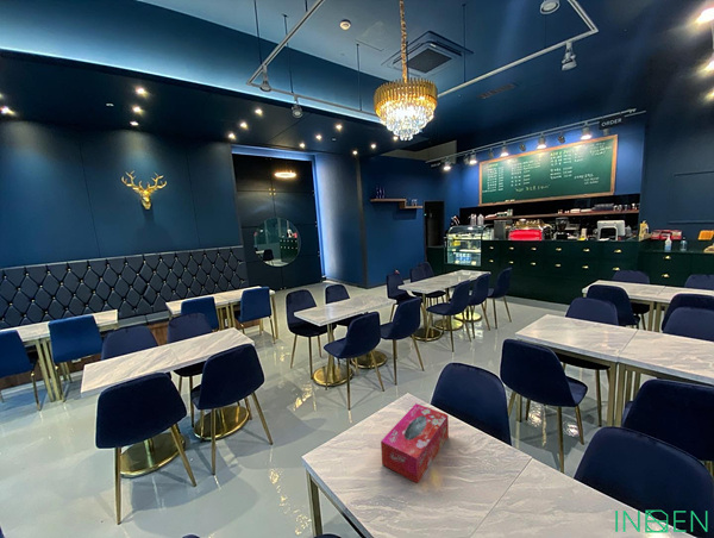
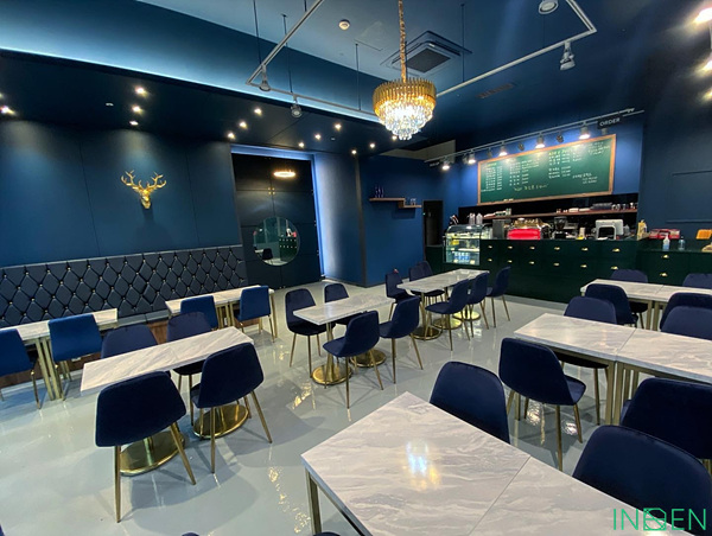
- tissue box (416, 438)
